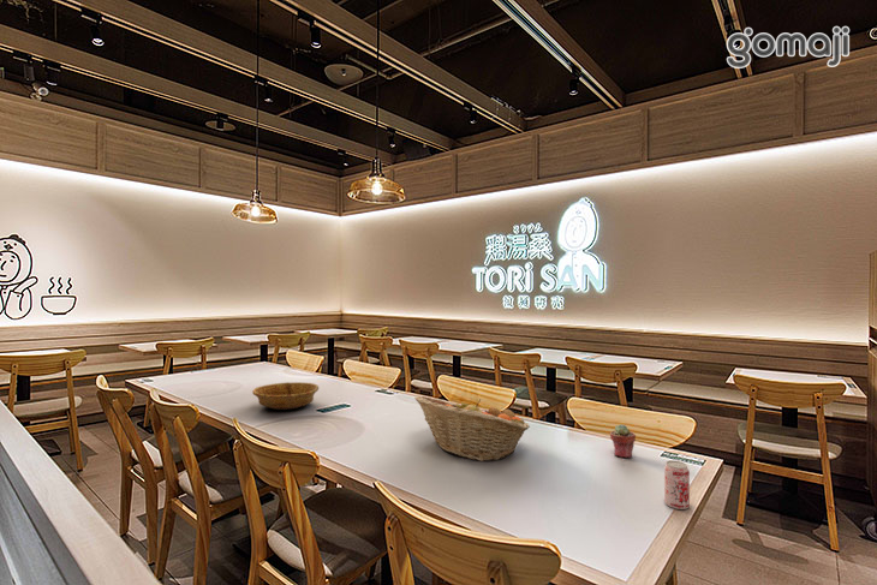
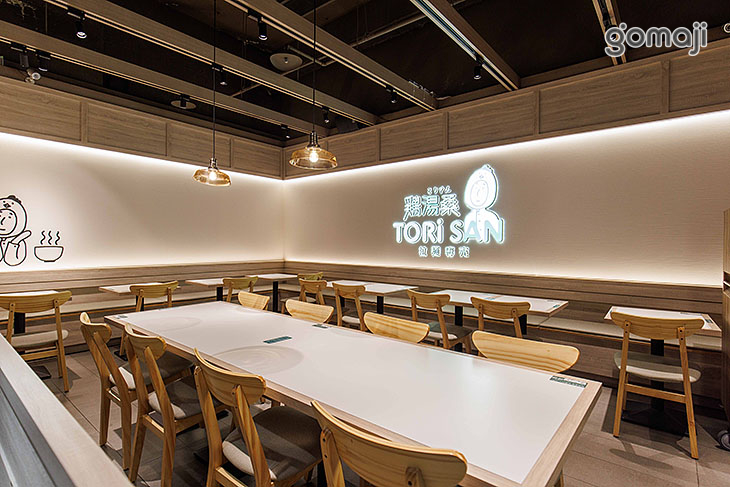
- beverage can (676, 484)
- fruit basket (470, 420)
- potted succulent (622, 440)
- ceramic bowl (286, 396)
